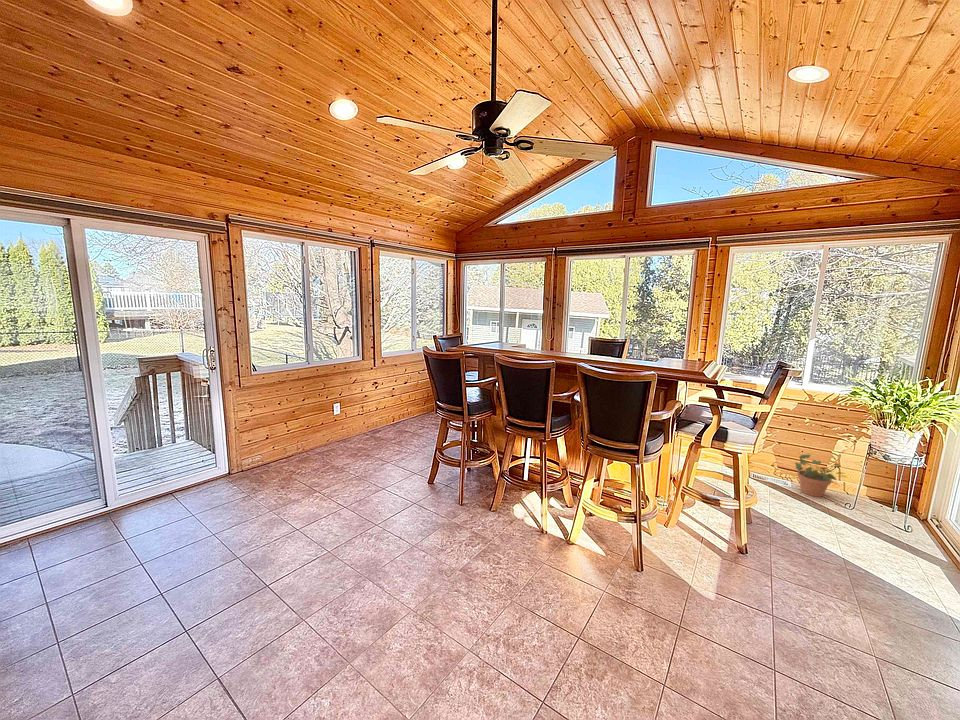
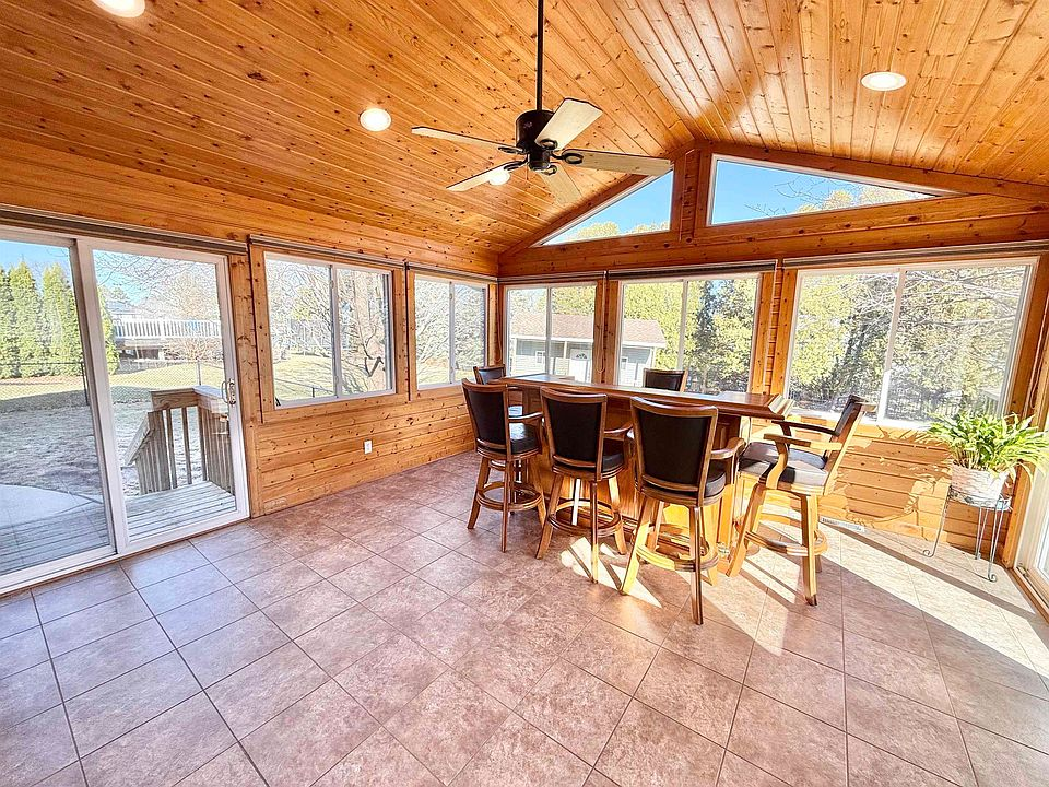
- potted plant (818, 476)
